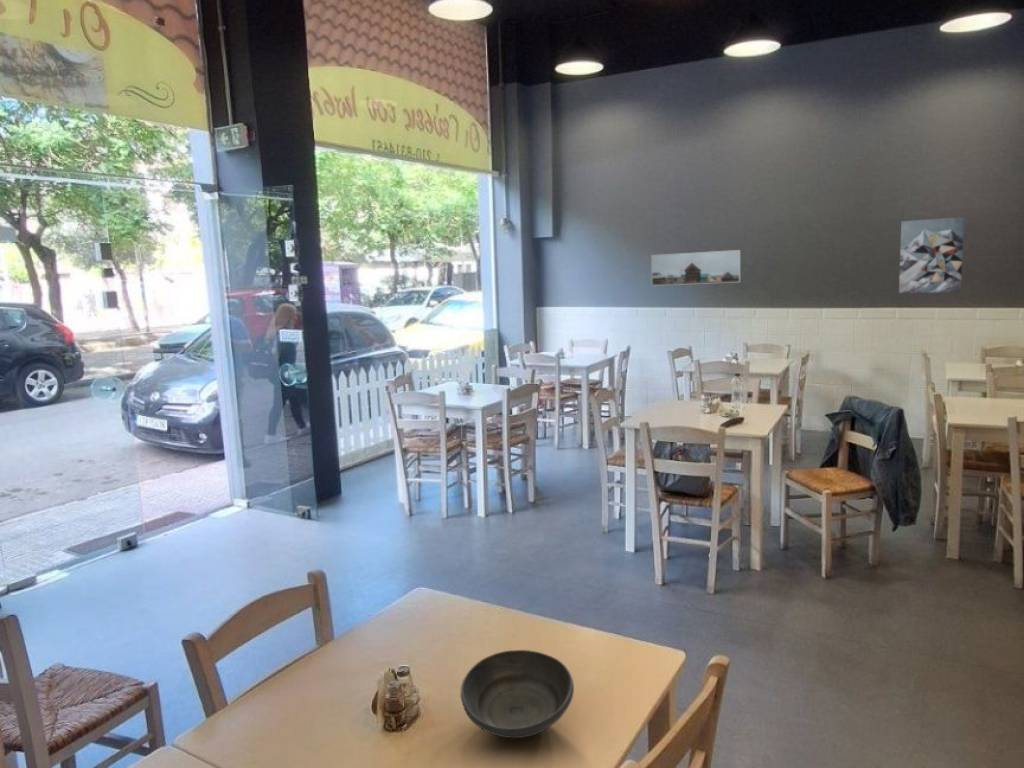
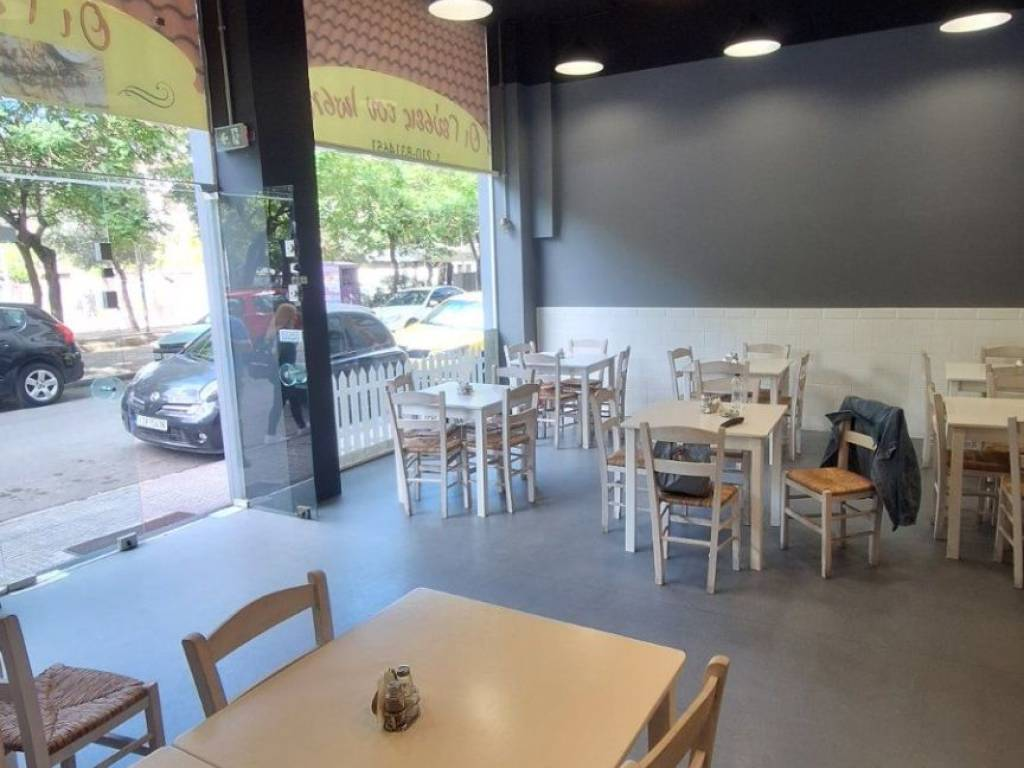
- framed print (694, 268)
- wall art (930, 256)
- bowl (517, 699)
